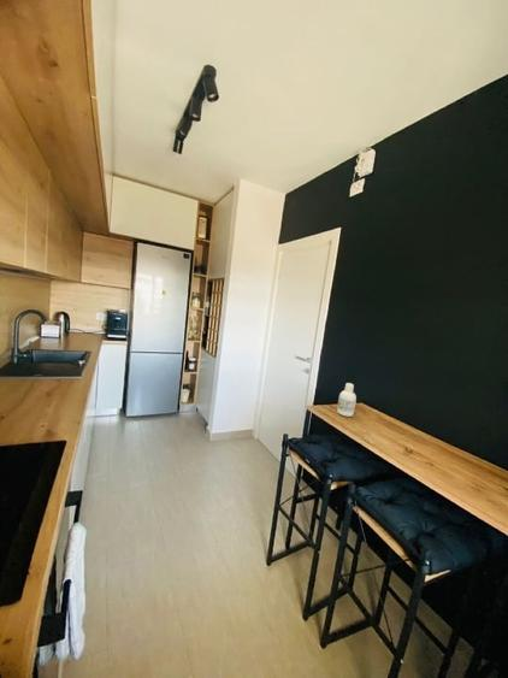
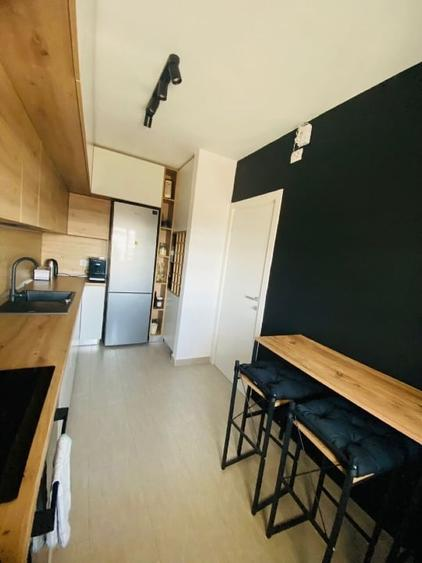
- bottle (347, 399)
